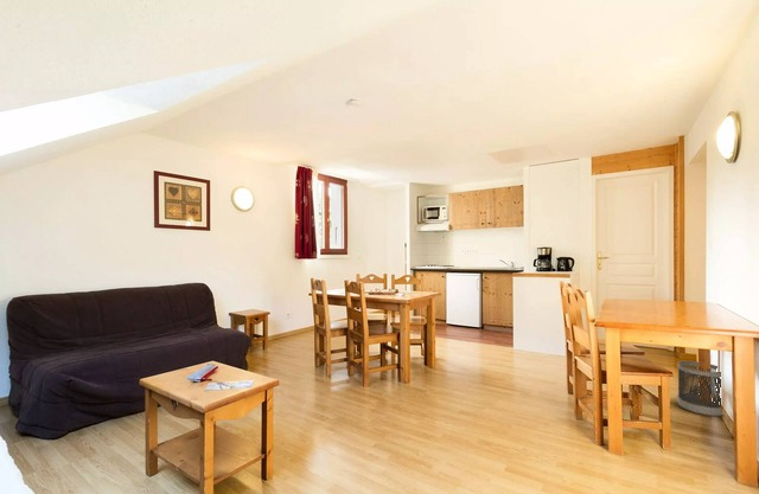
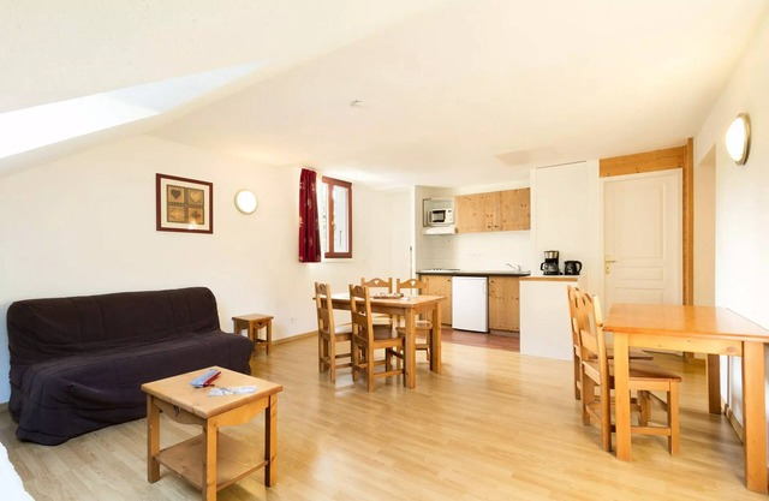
- wastebasket (701, 387)
